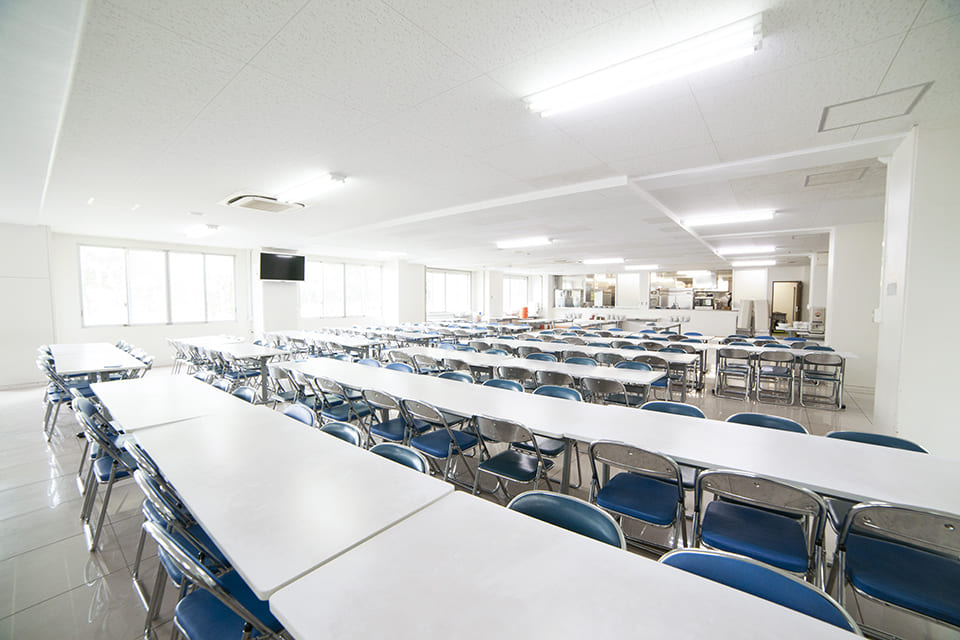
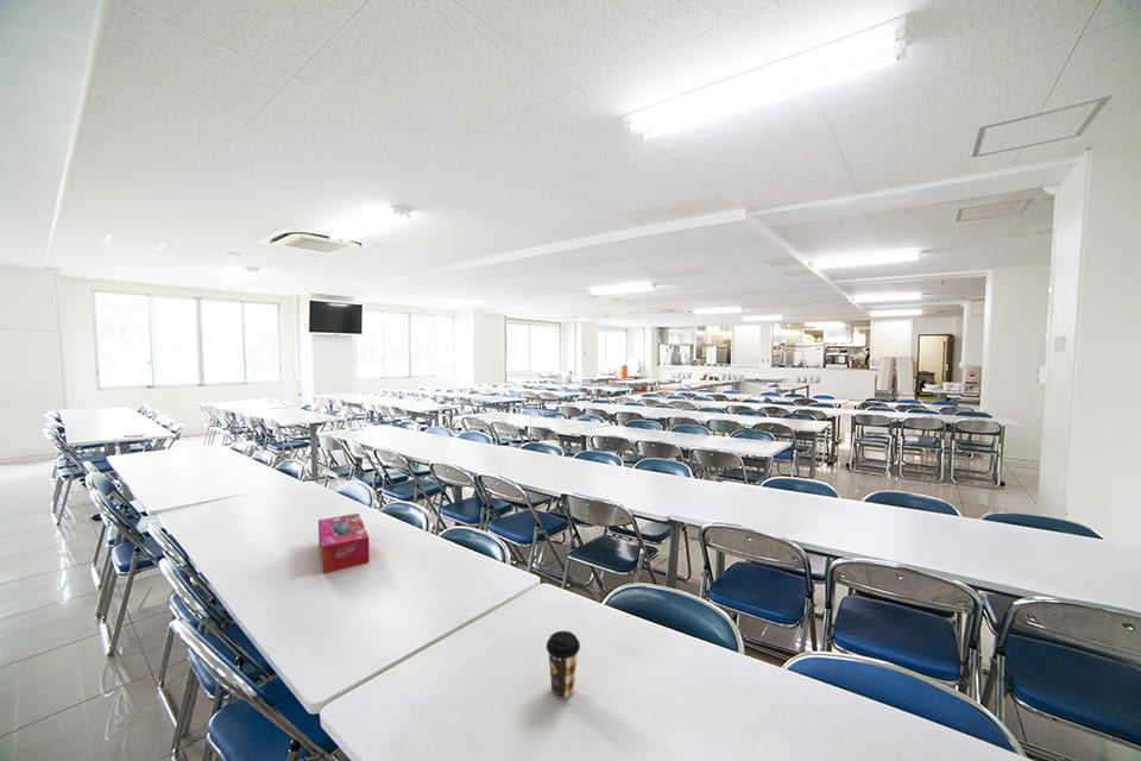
+ coffee cup (562, 665)
+ tissue box (342, 540)
